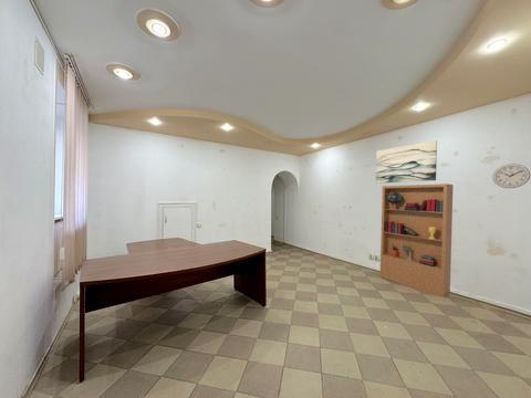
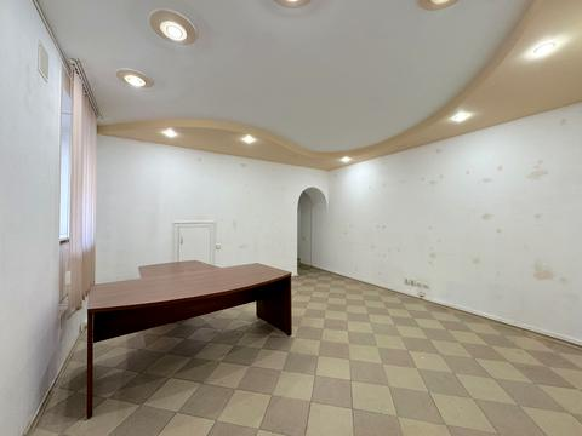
- bookcase (412, 234)
- wall clock (510, 176)
- wall art (403, 164)
